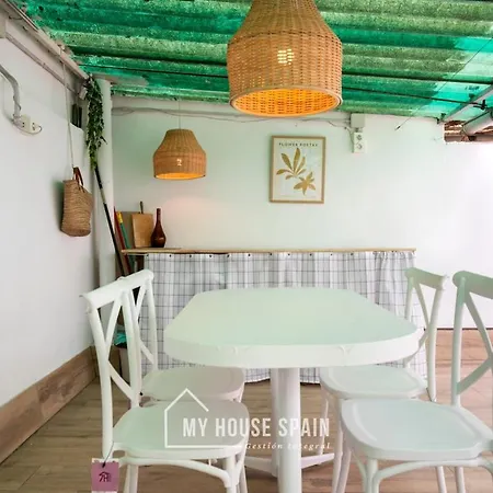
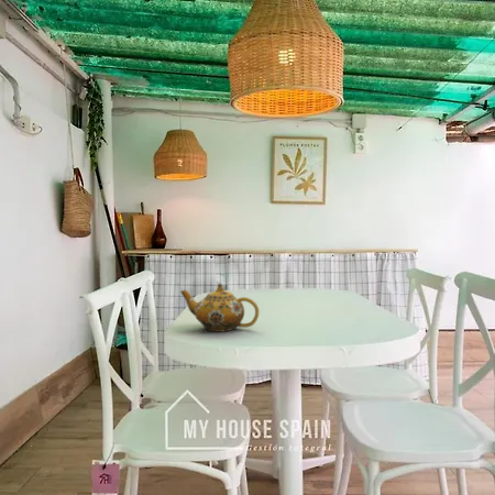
+ teapot (219, 306)
